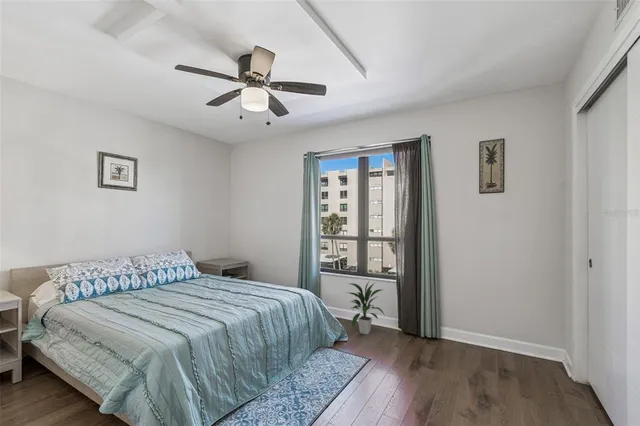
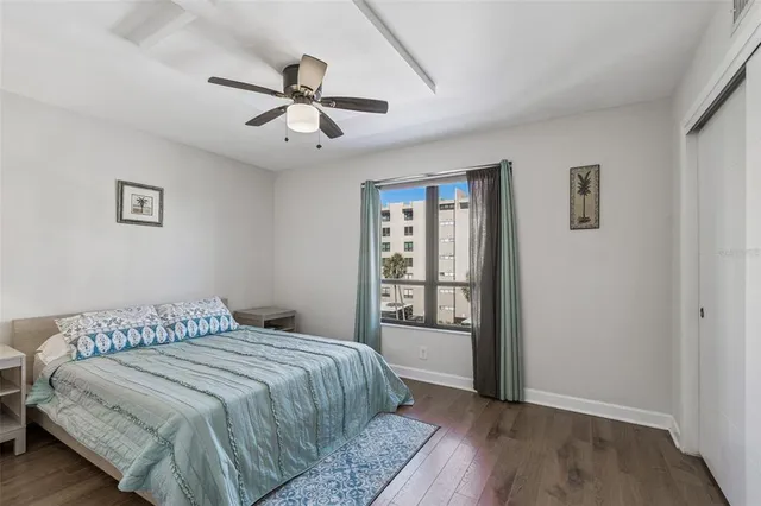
- indoor plant (363, 306)
